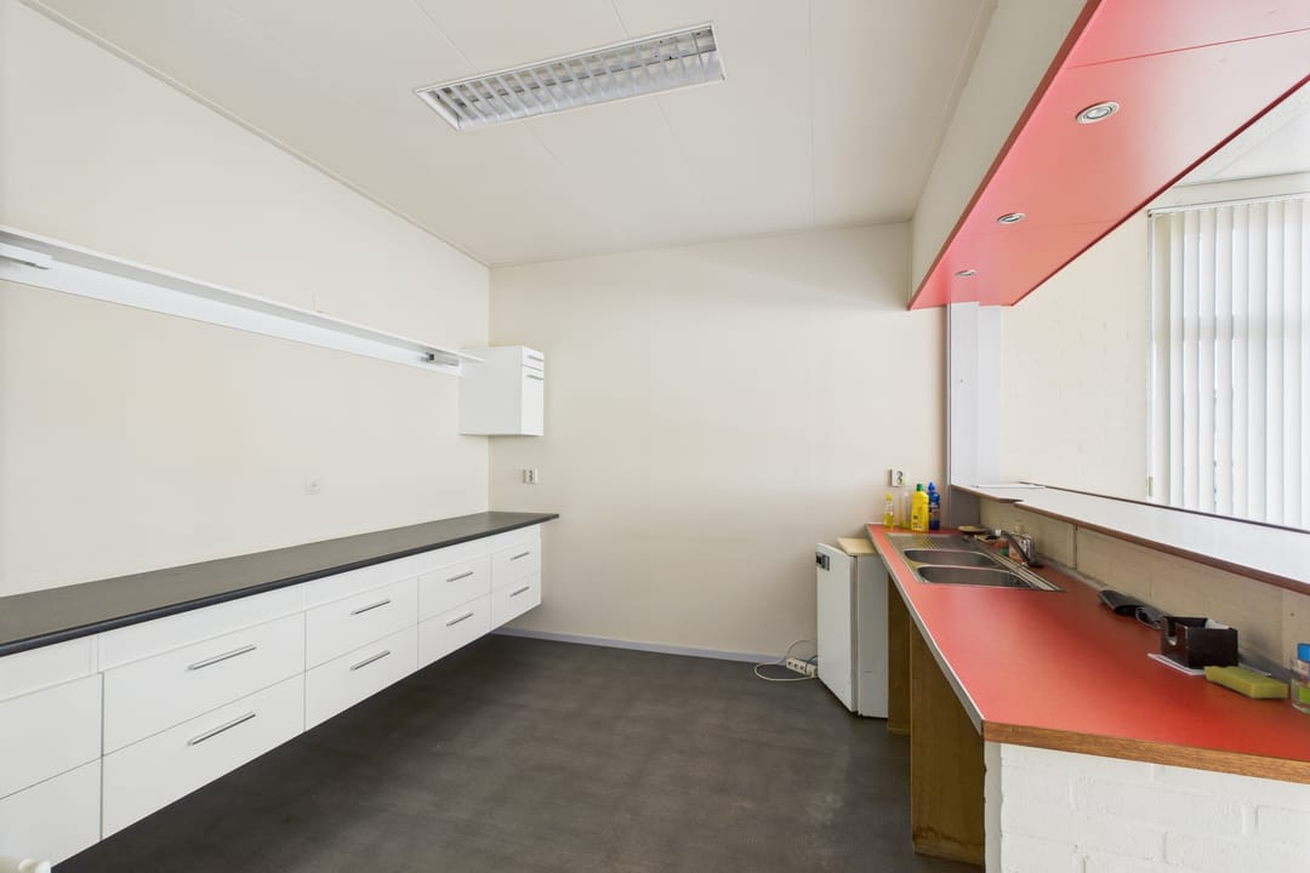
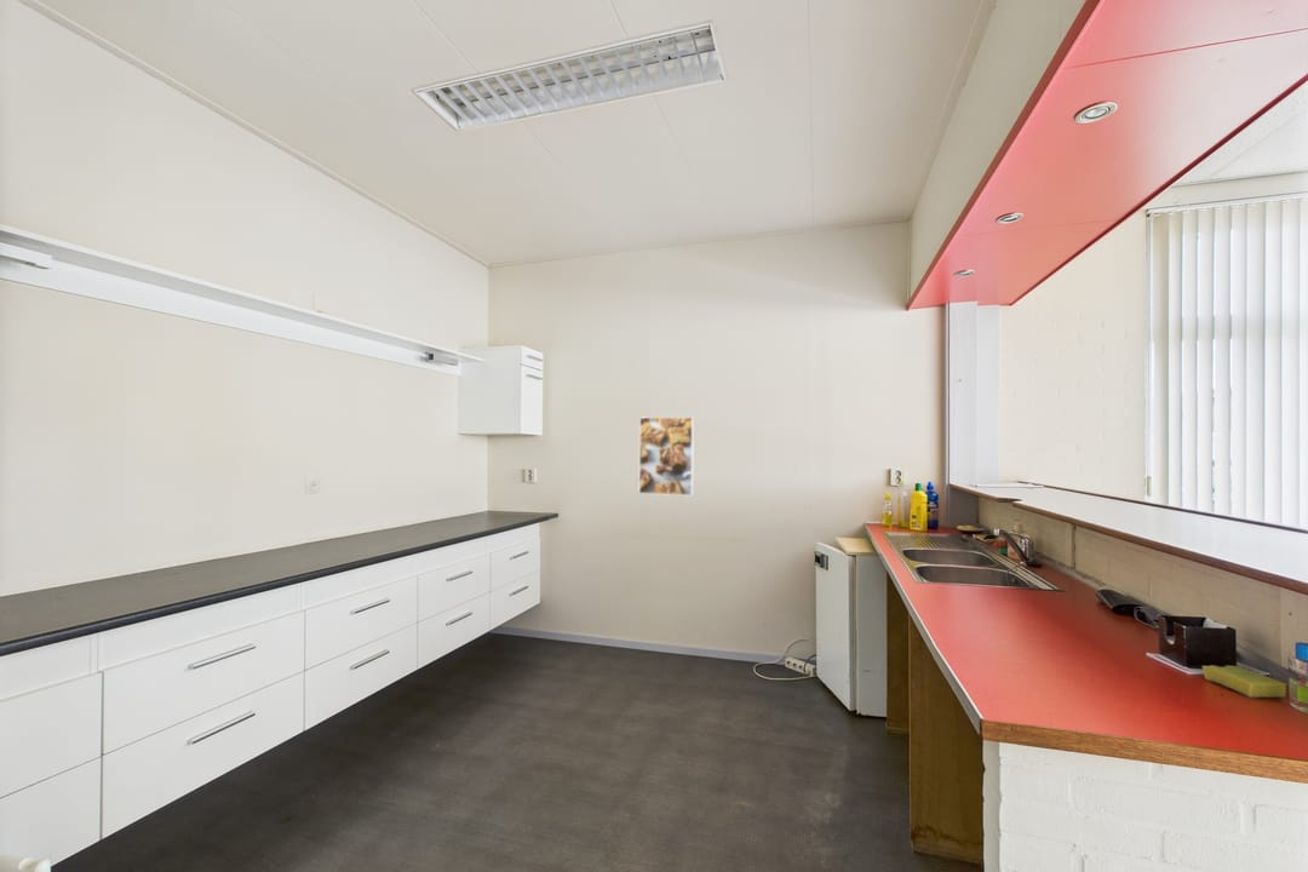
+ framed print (665, 455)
